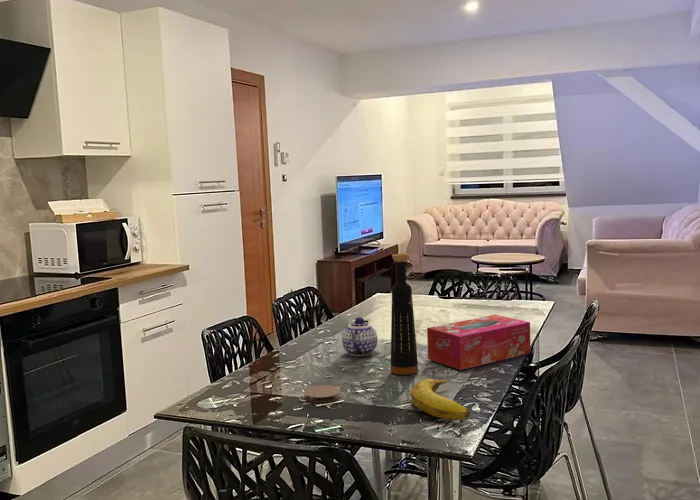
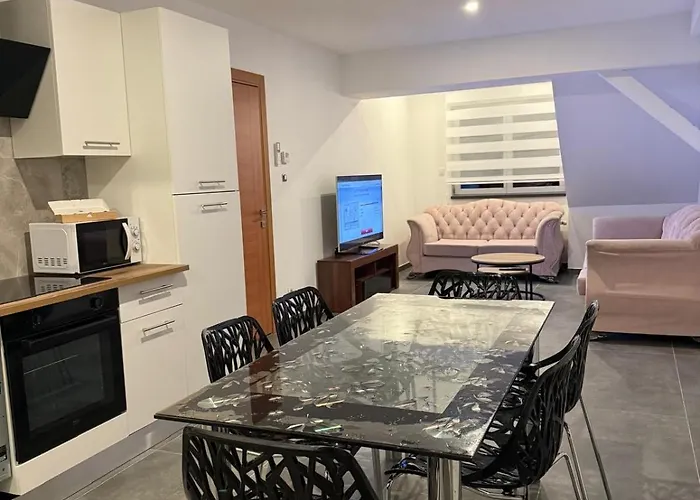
- tissue box (479, 340)
- teapot (359, 335)
- banana (441, 396)
- bottle (402, 313)
- coaster (322, 393)
